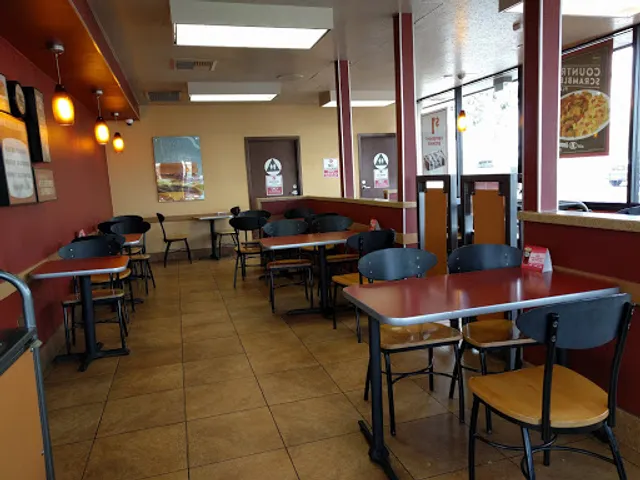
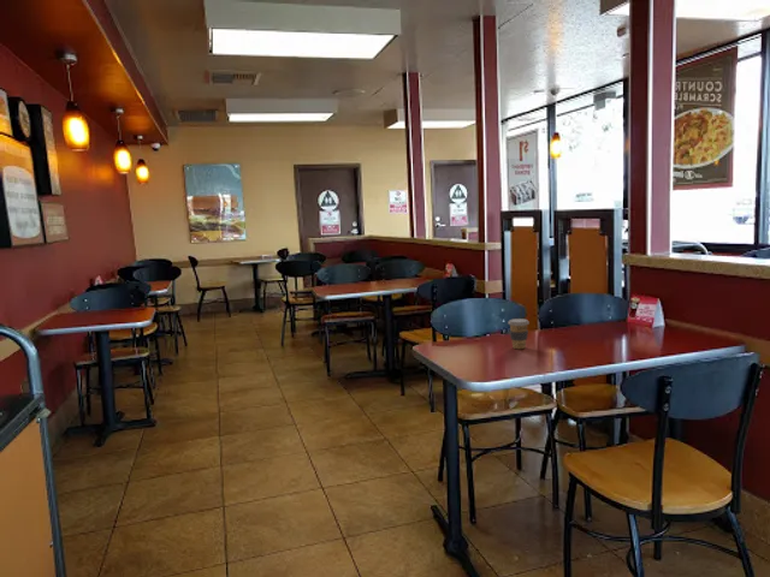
+ coffee cup (519, 333)
